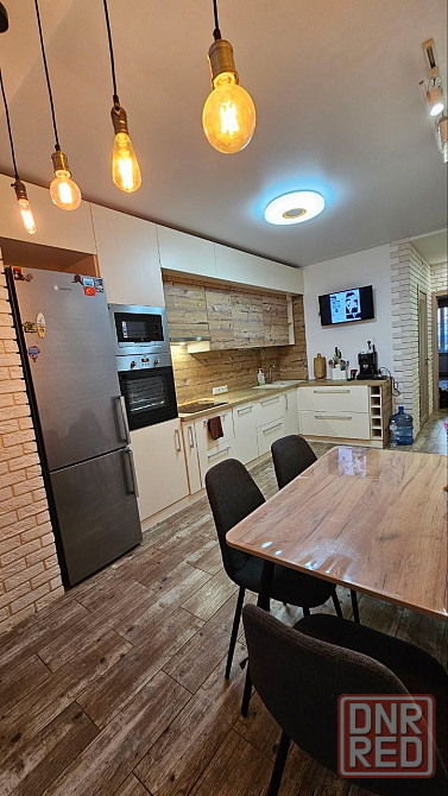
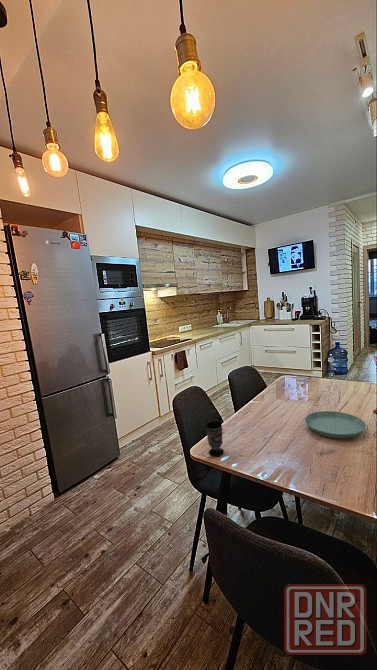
+ saucer (334, 424)
+ cup (215, 438)
